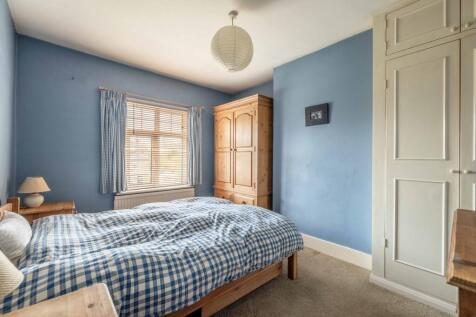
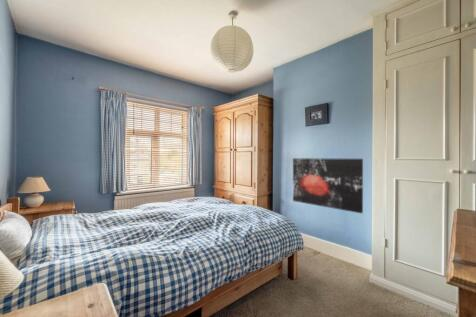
+ wall art (323, 182)
